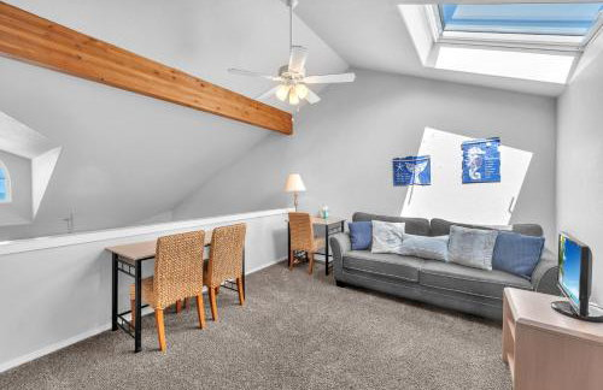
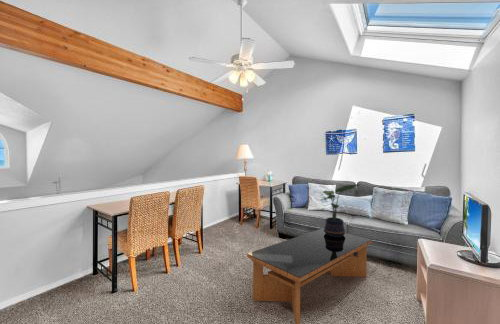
+ coffee table (314, 266)
+ potted plant (333, 209)
